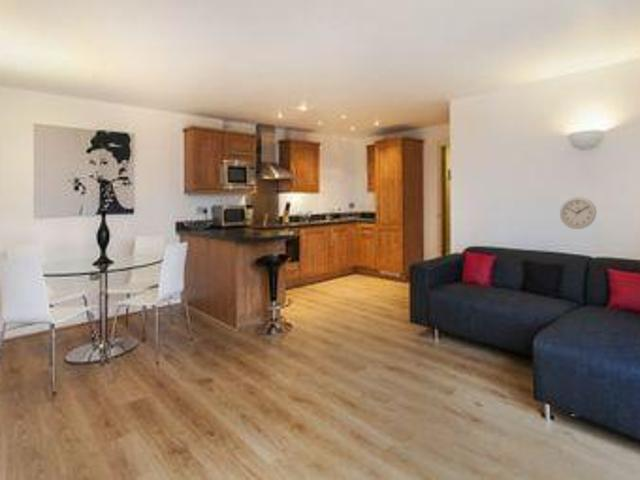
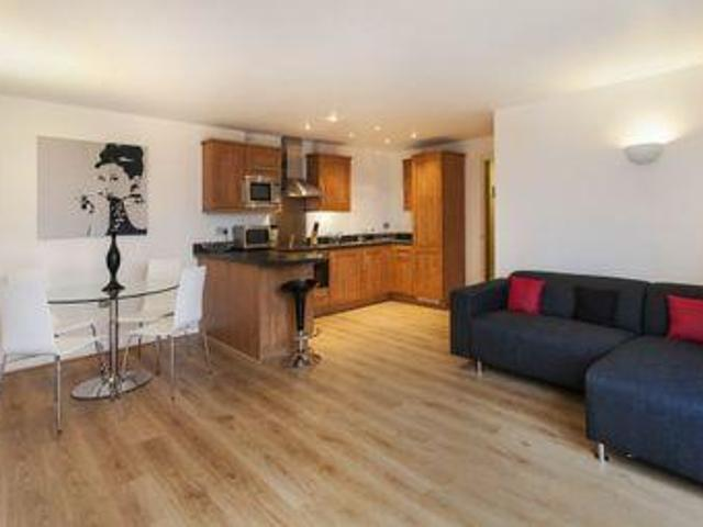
- wall clock (577, 213)
